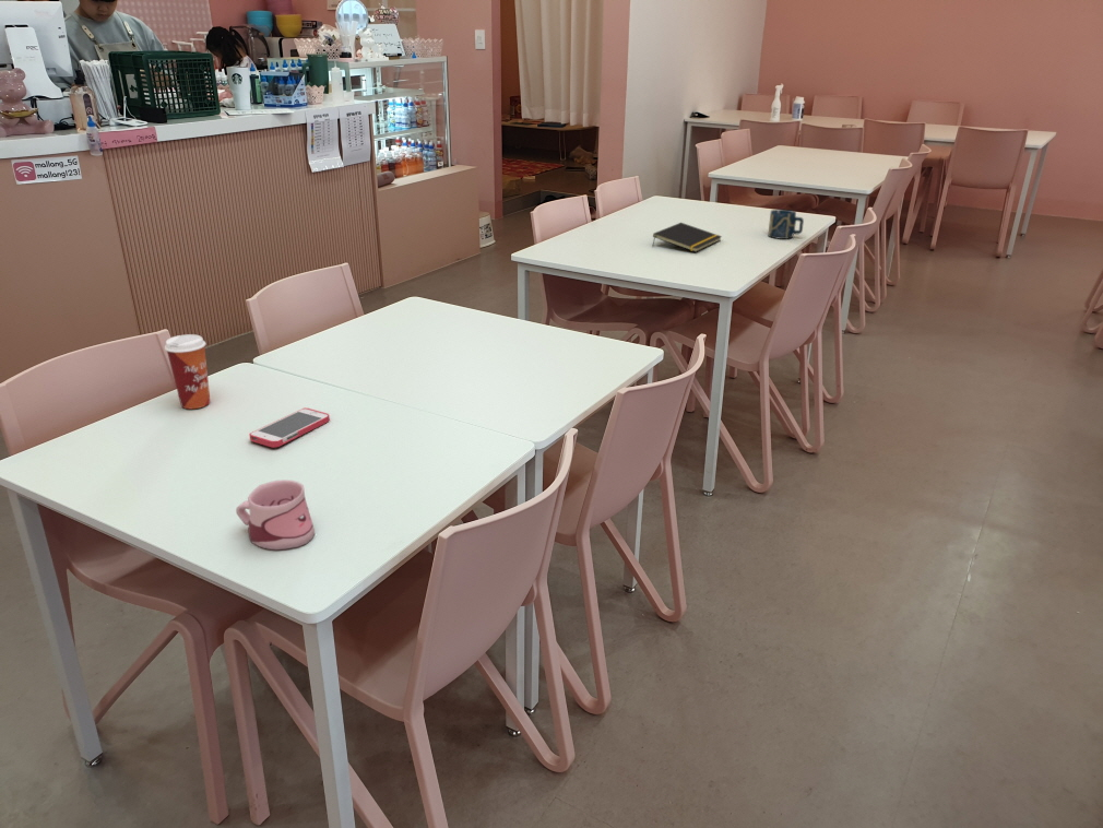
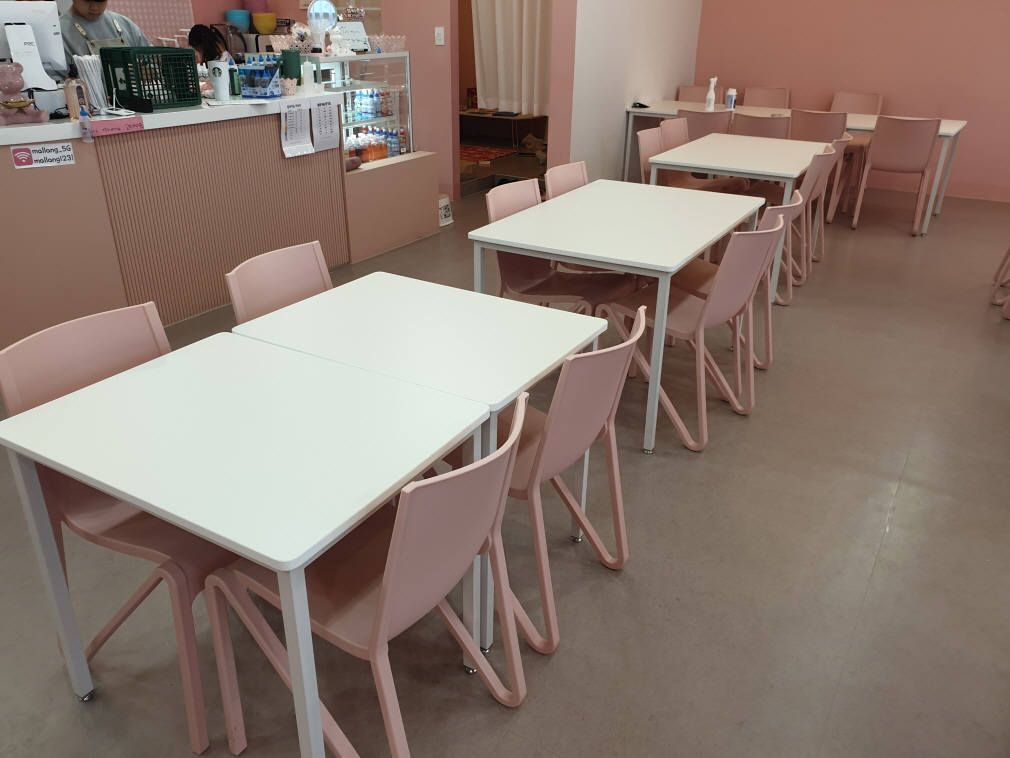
- cup (785, 224)
- notepad (687, 236)
- paper cup (190, 371)
- smartphone (290, 426)
- mug (274, 512)
